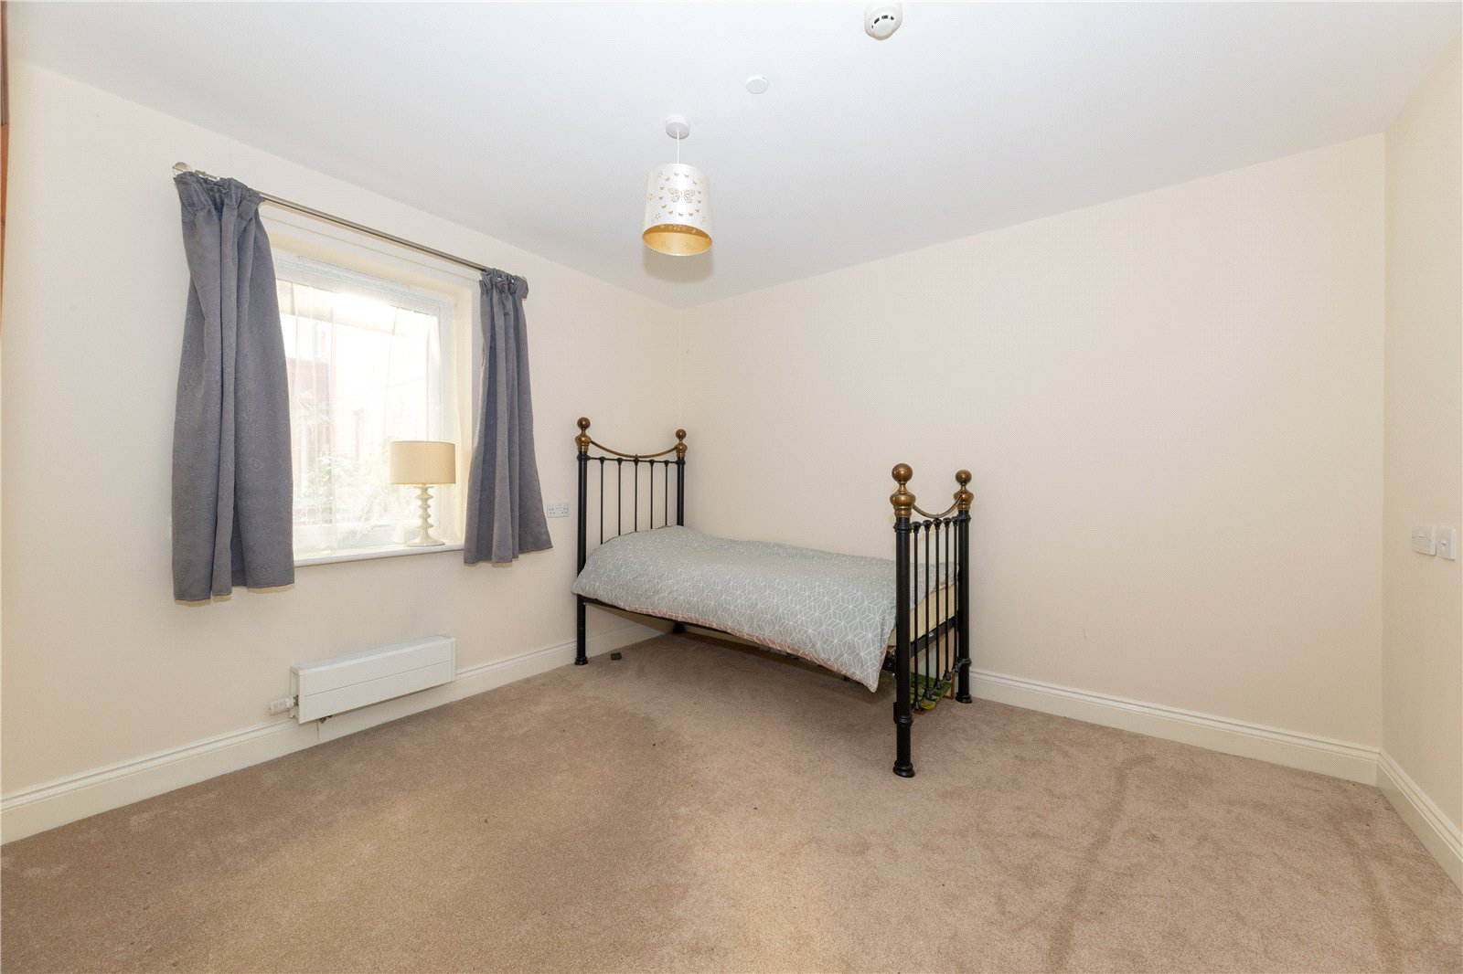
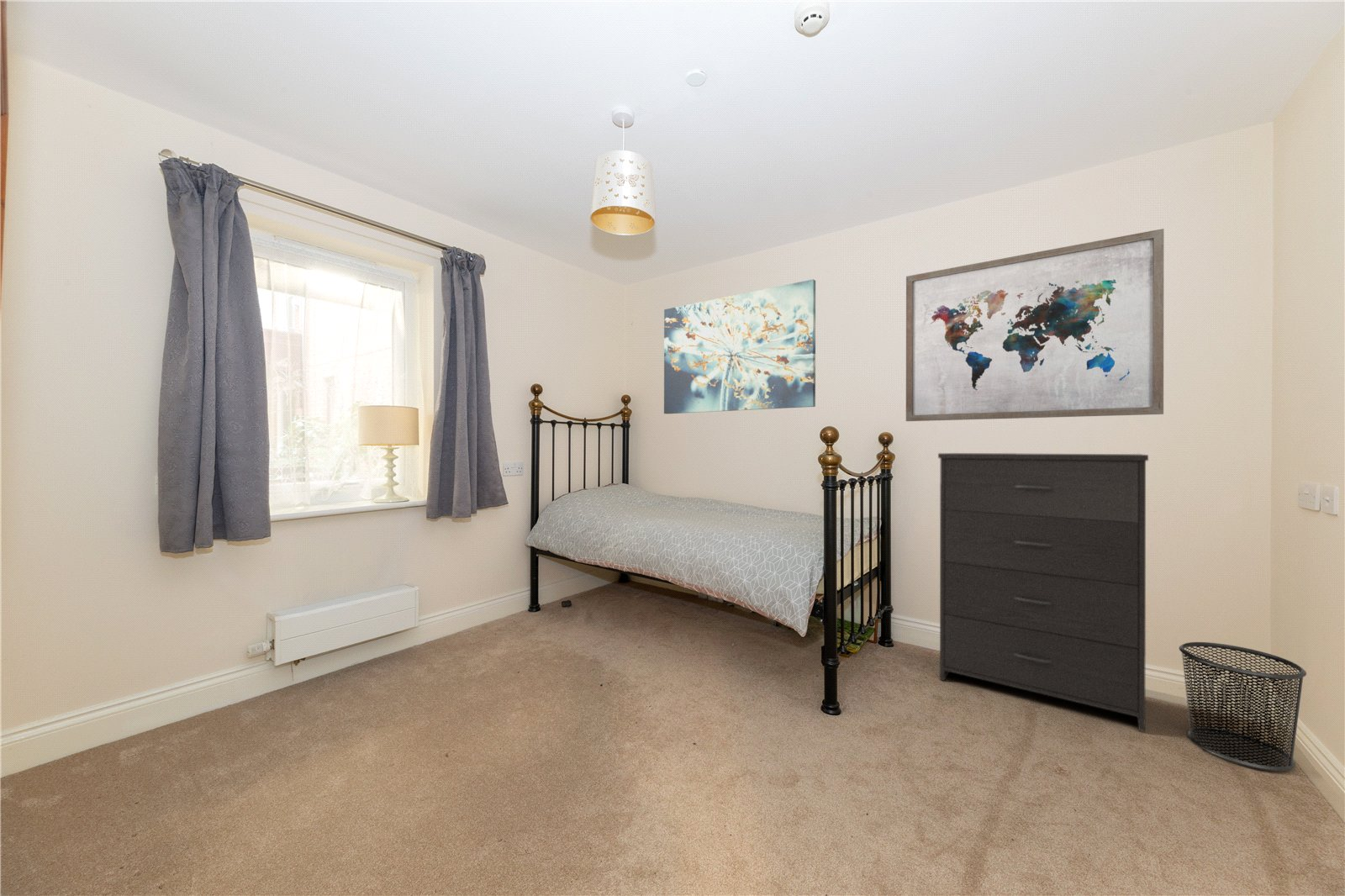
+ wall art (732, 353)
+ dresser (1036, 571)
+ wall art (1019, 336)
+ waste bin (1238, 703)
